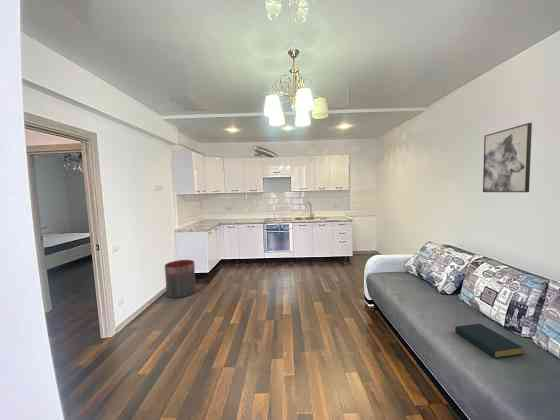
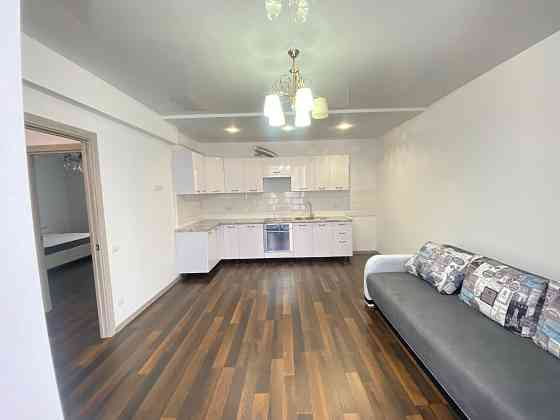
- wall art (504, 161)
- trash can (180, 278)
- hardback book (486, 339)
